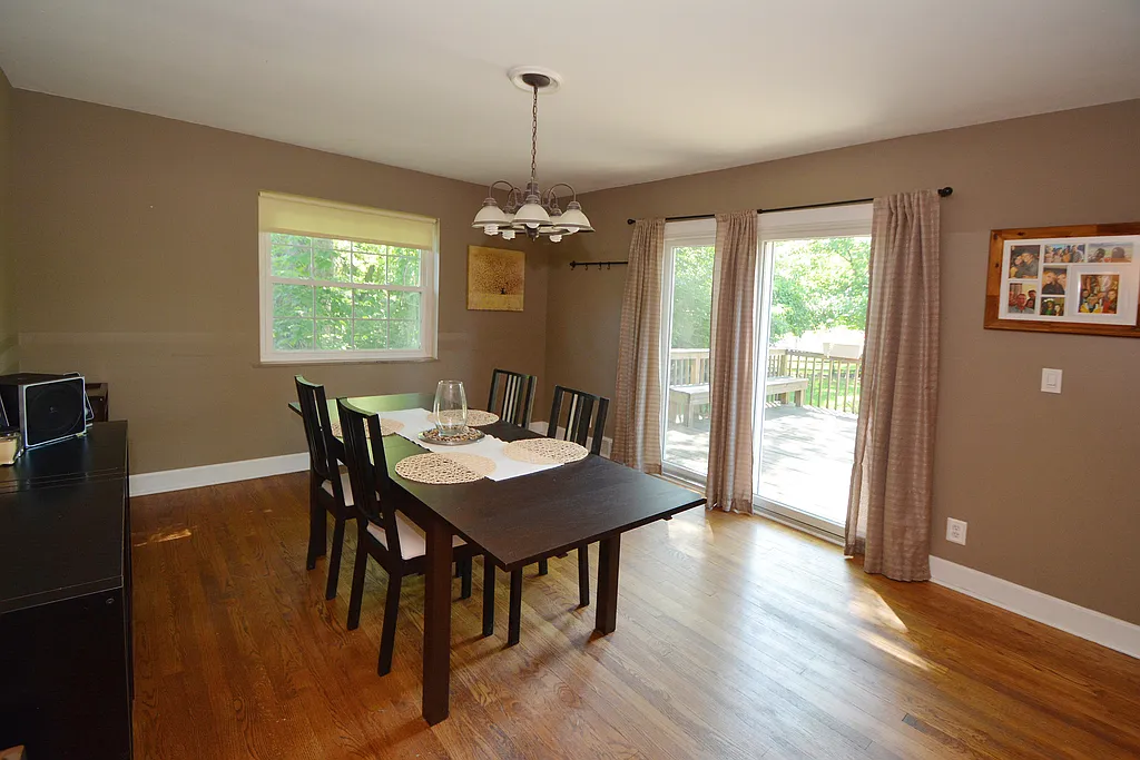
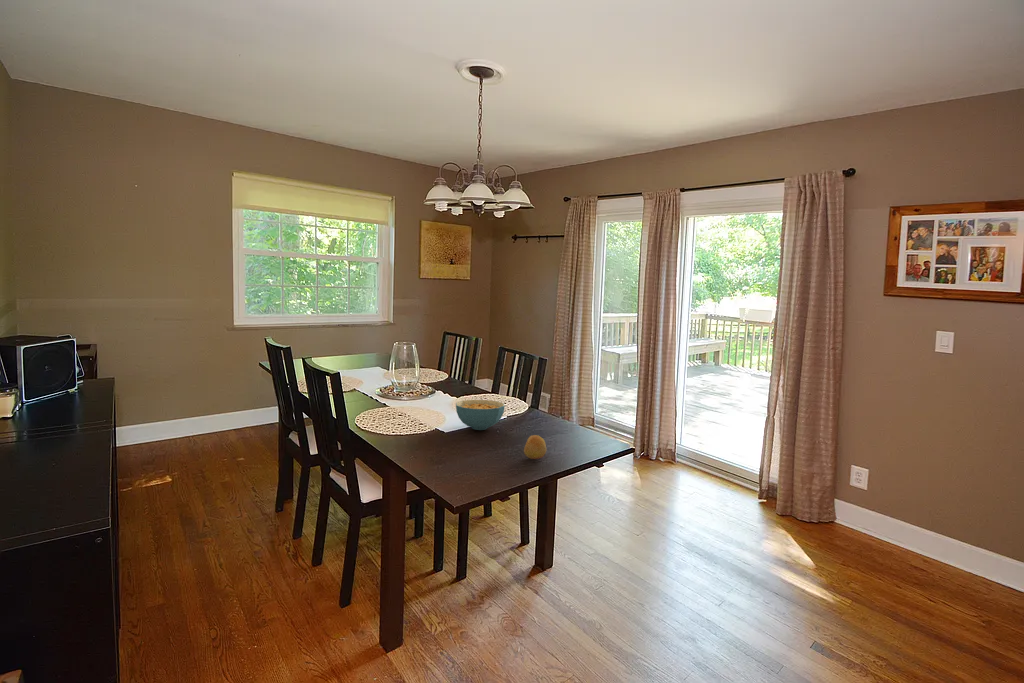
+ fruit (534, 447)
+ cereal bowl (479, 416)
